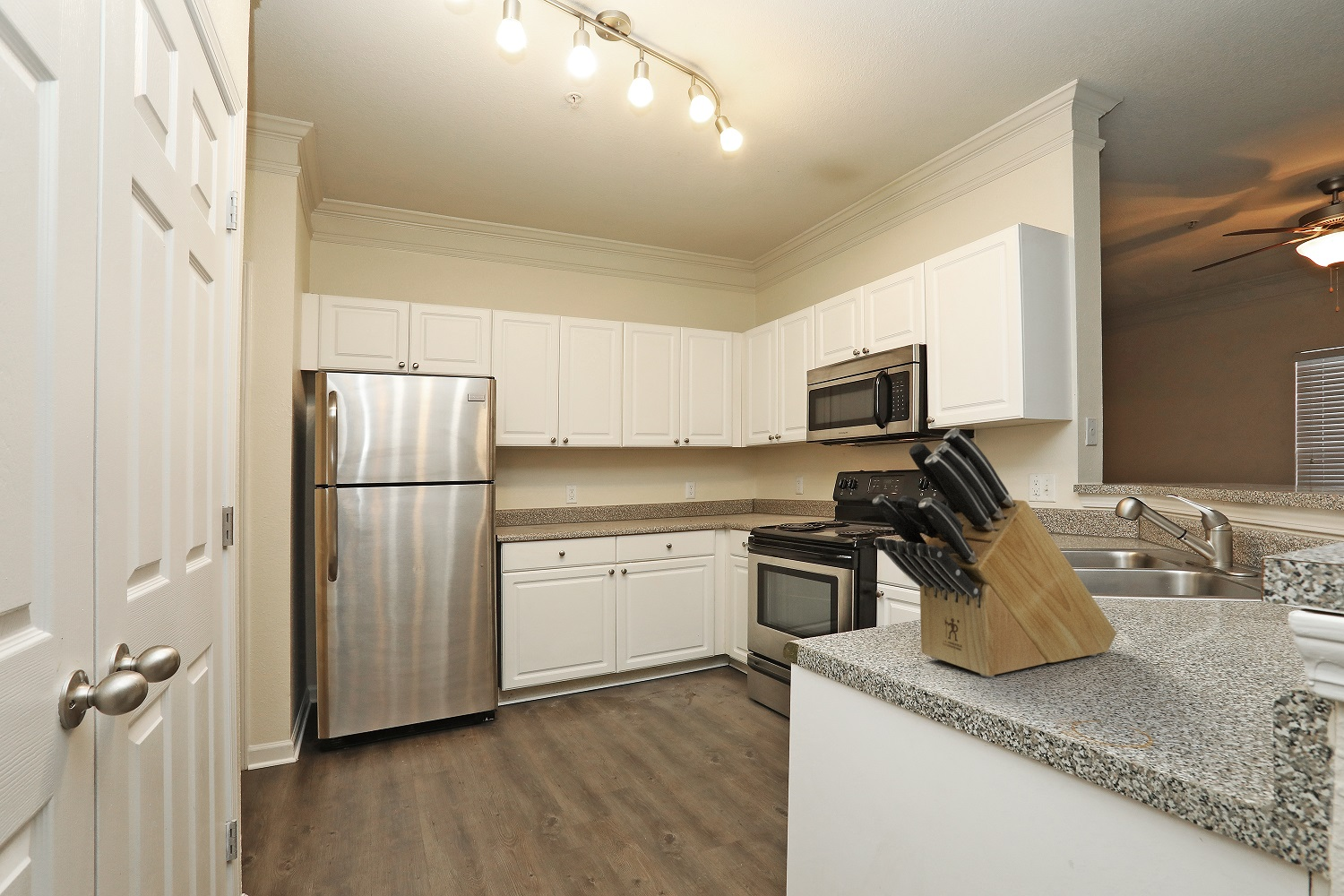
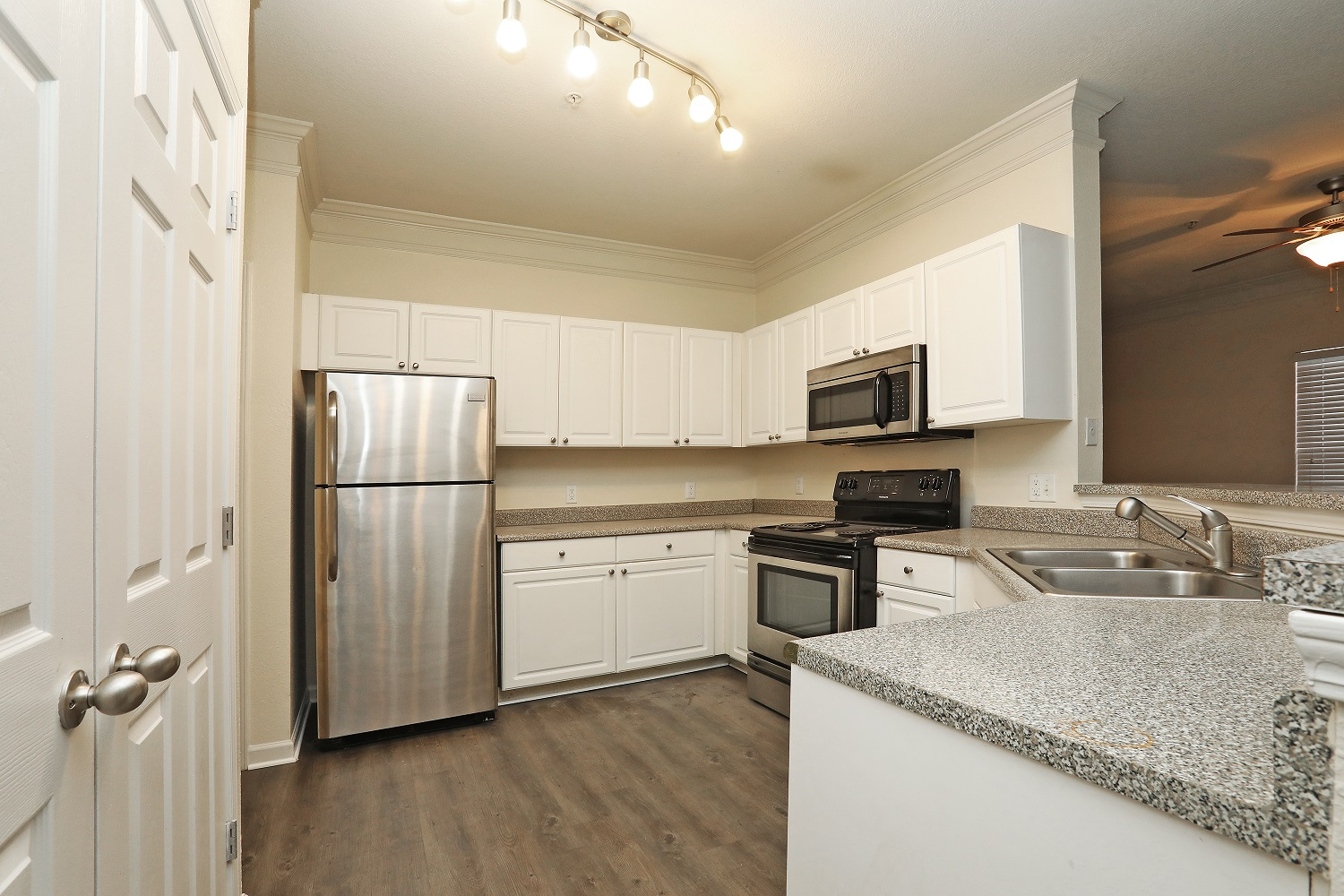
- knife block (995, 544)
